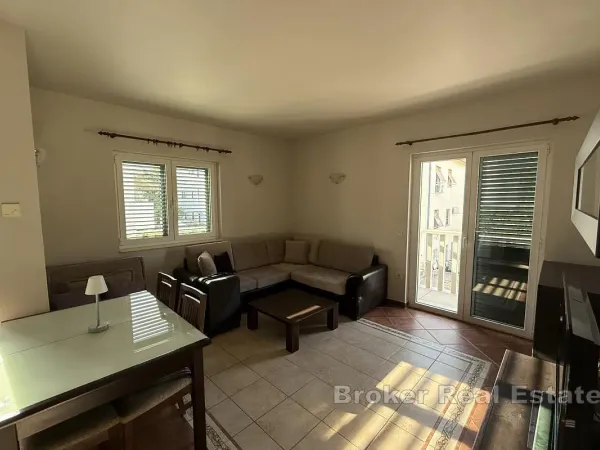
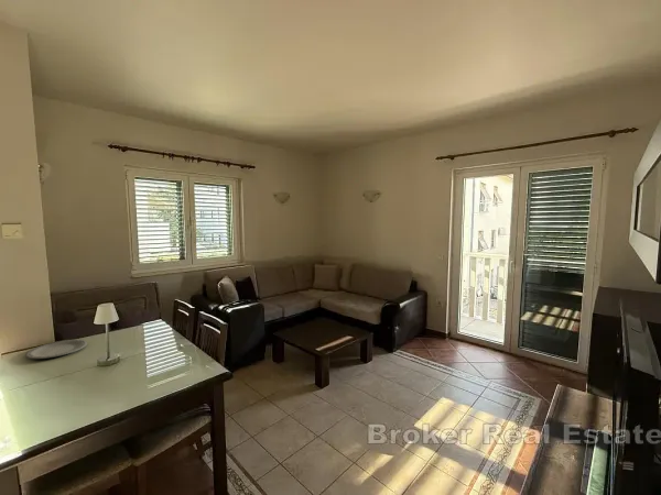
+ plate (57, 349)
